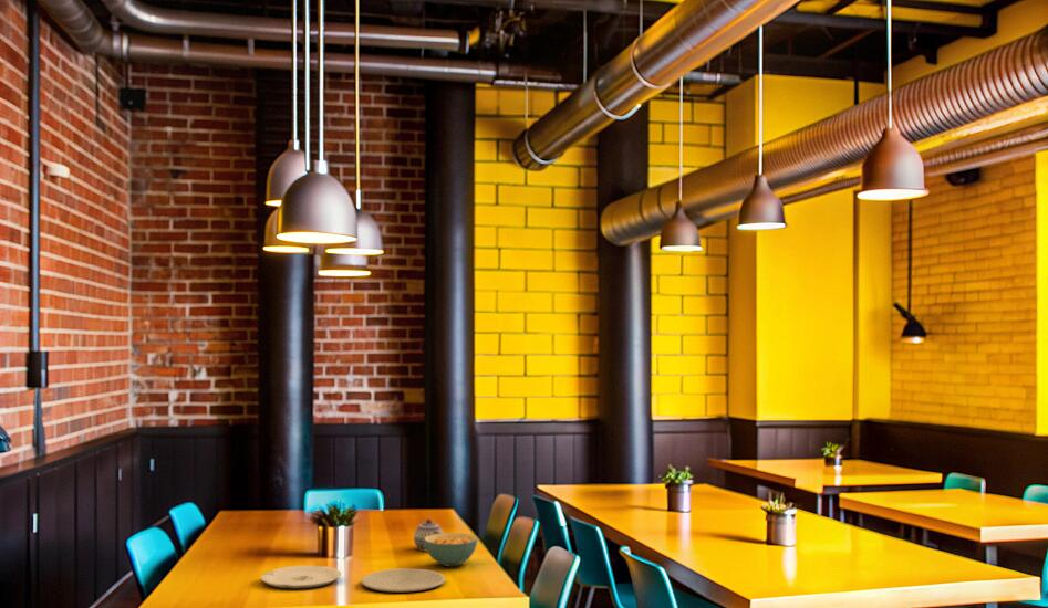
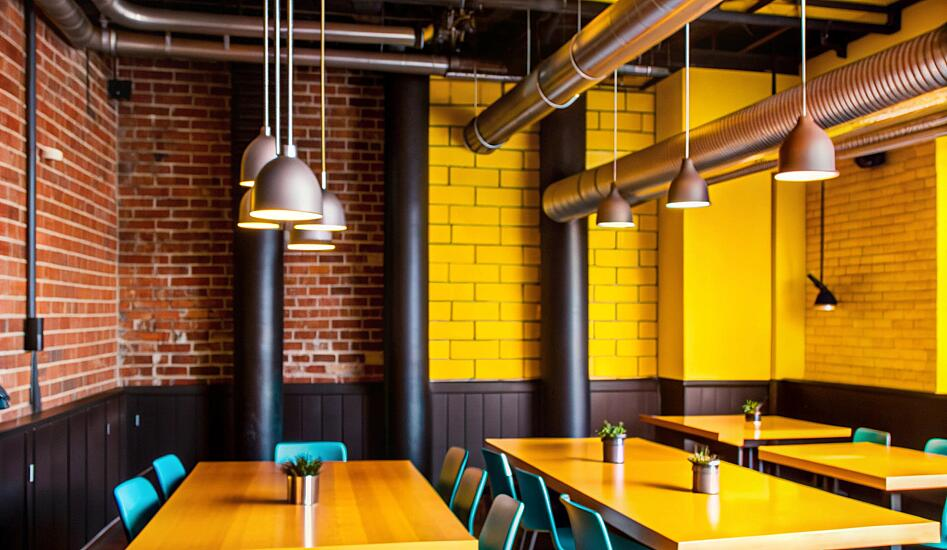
- plate (301, 578)
- teapot (428, 534)
- plate (403, 580)
- cereal bowl (450, 551)
